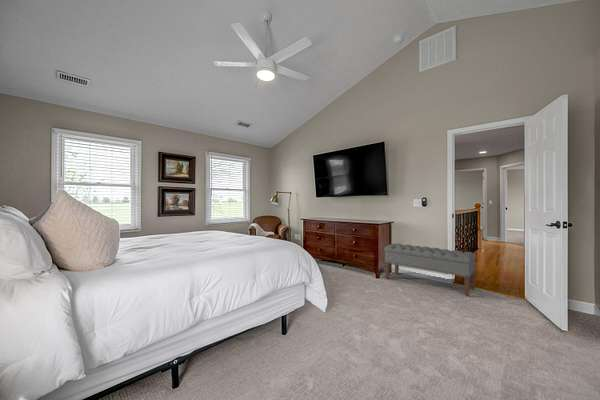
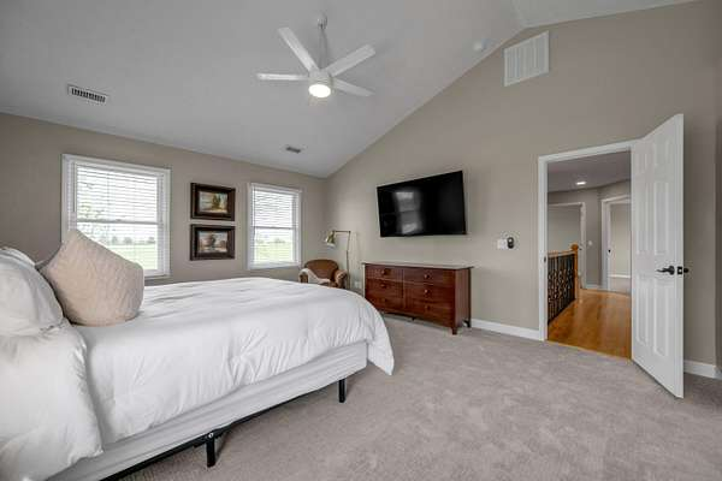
- bench (427, 265)
